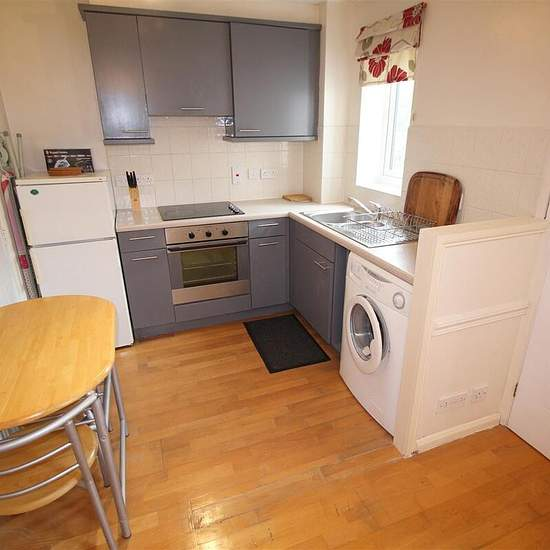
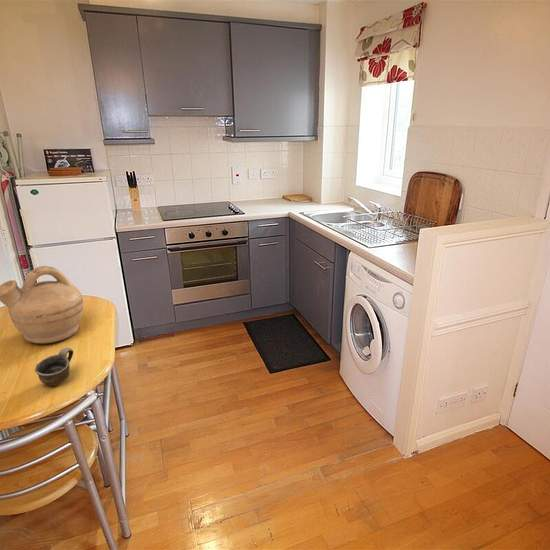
+ teapot (42, 302)
+ cup (56, 368)
